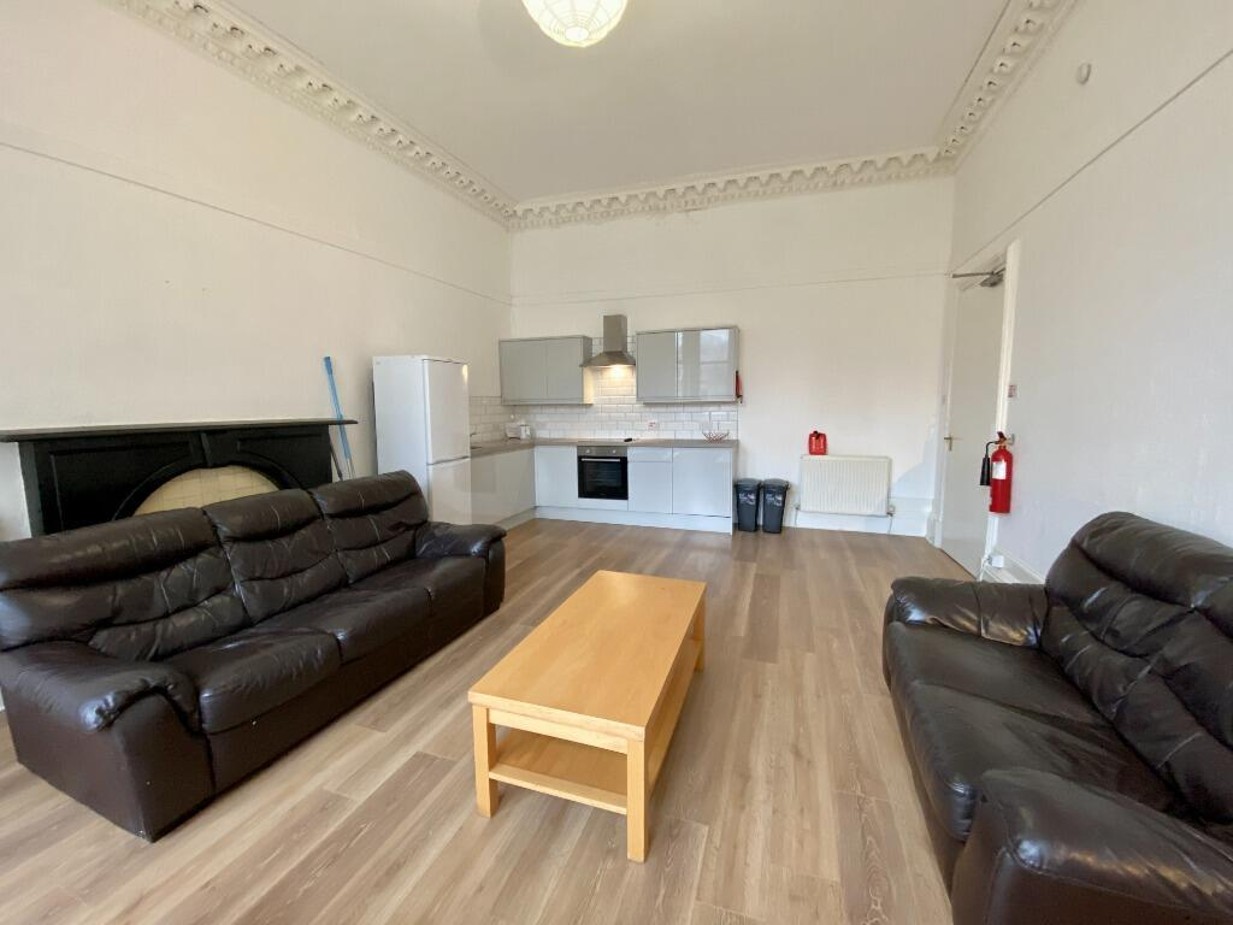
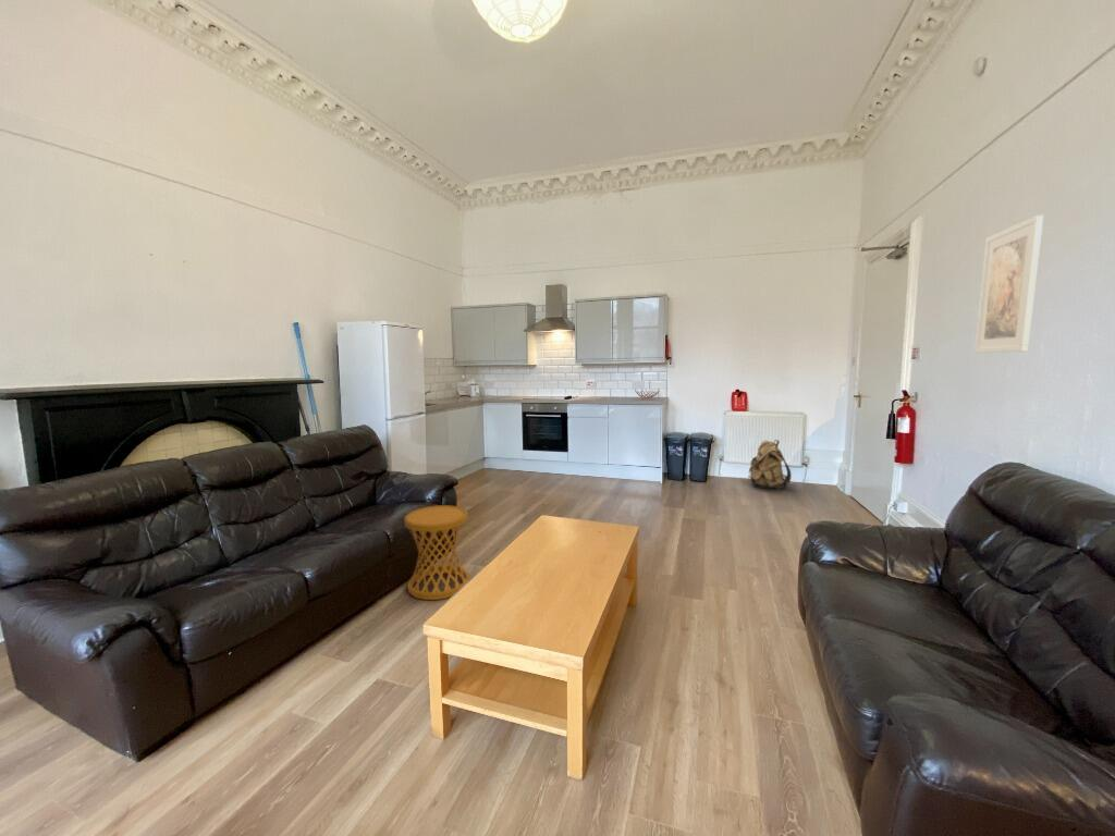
+ backpack (769, 462)
+ side table (438, 550)
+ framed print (1005, 291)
